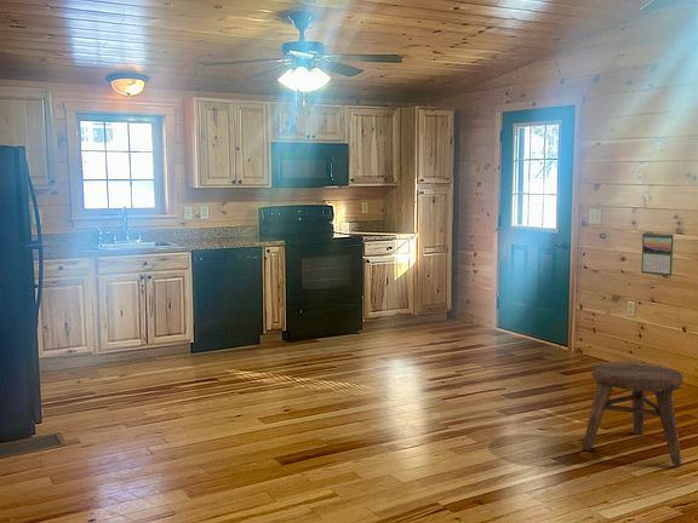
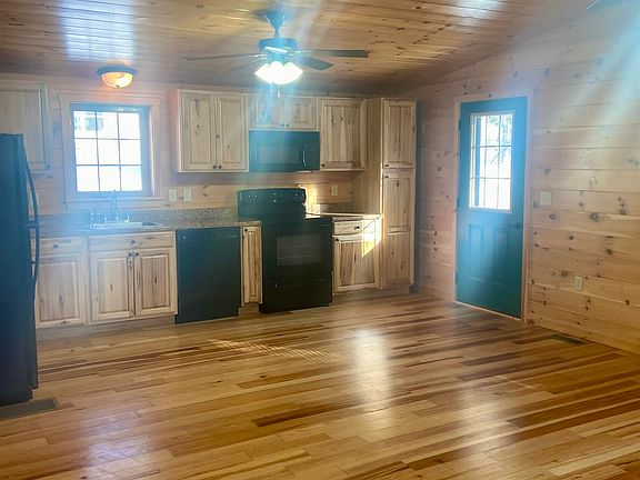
- calendar (657, 253)
- stool (630, 409)
